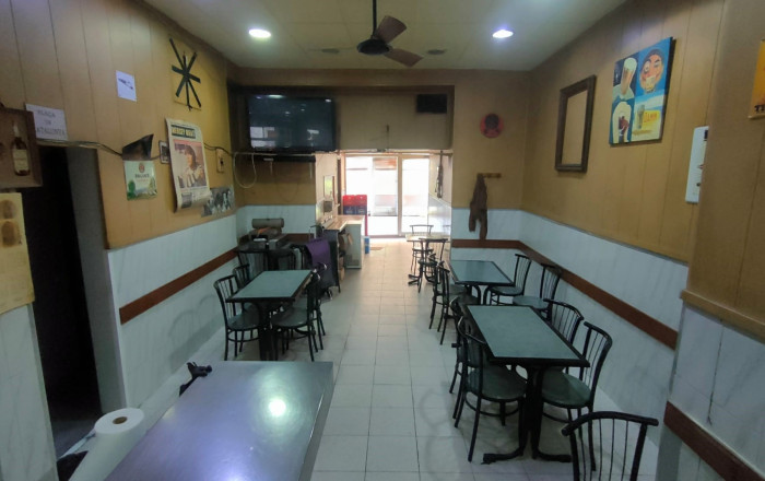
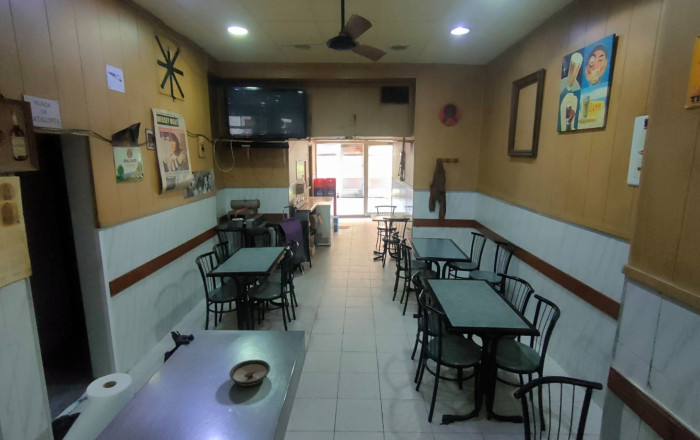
+ saucer (250, 374)
